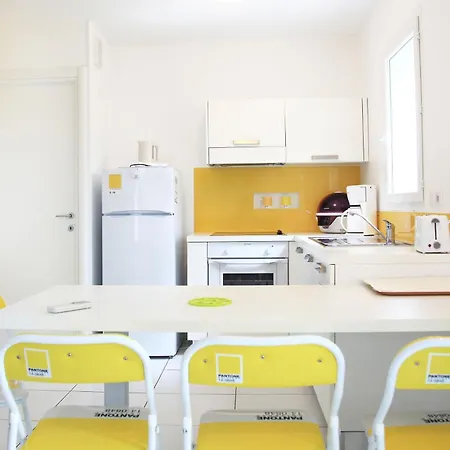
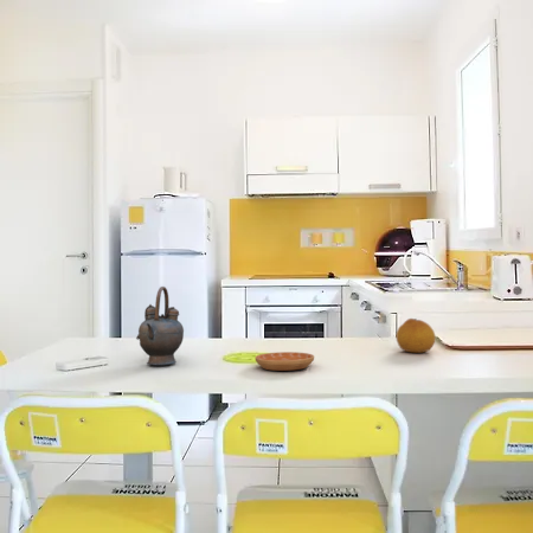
+ fruit (415, 334)
+ saucer (284, 361)
+ teapot (159, 326)
